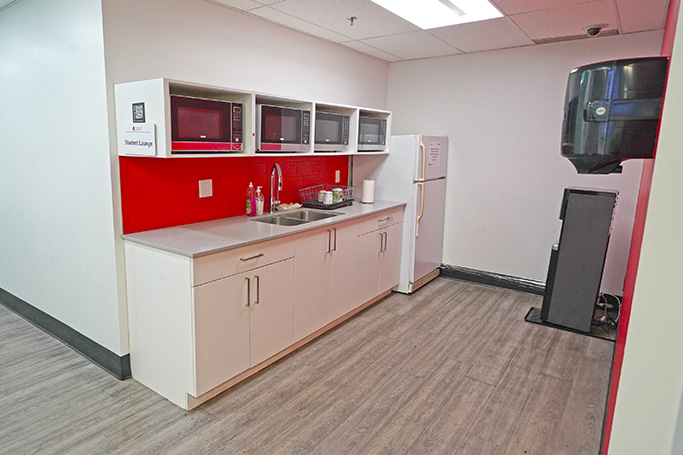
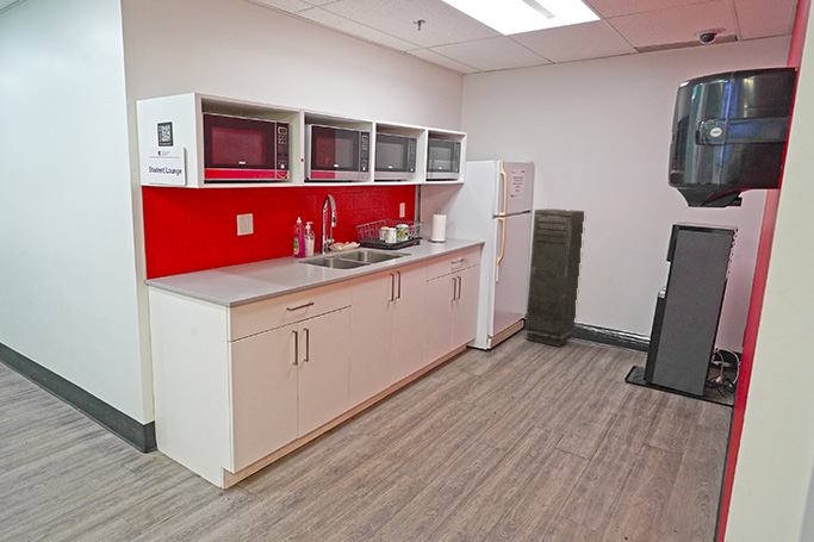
+ storage cabinet (554, 275)
